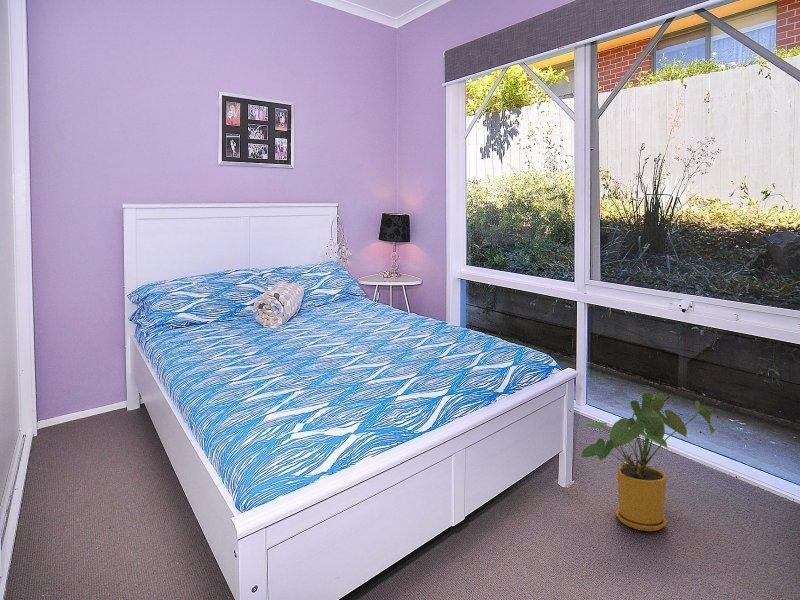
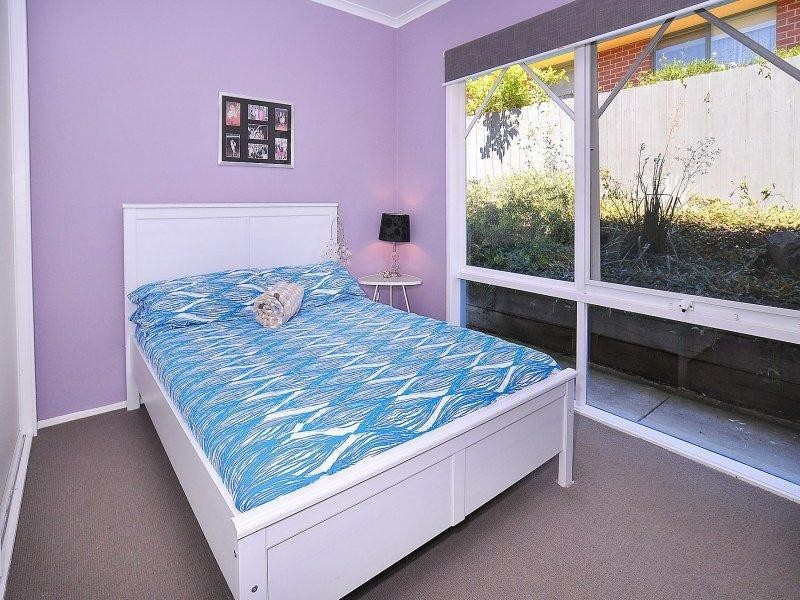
- house plant (640, 457)
